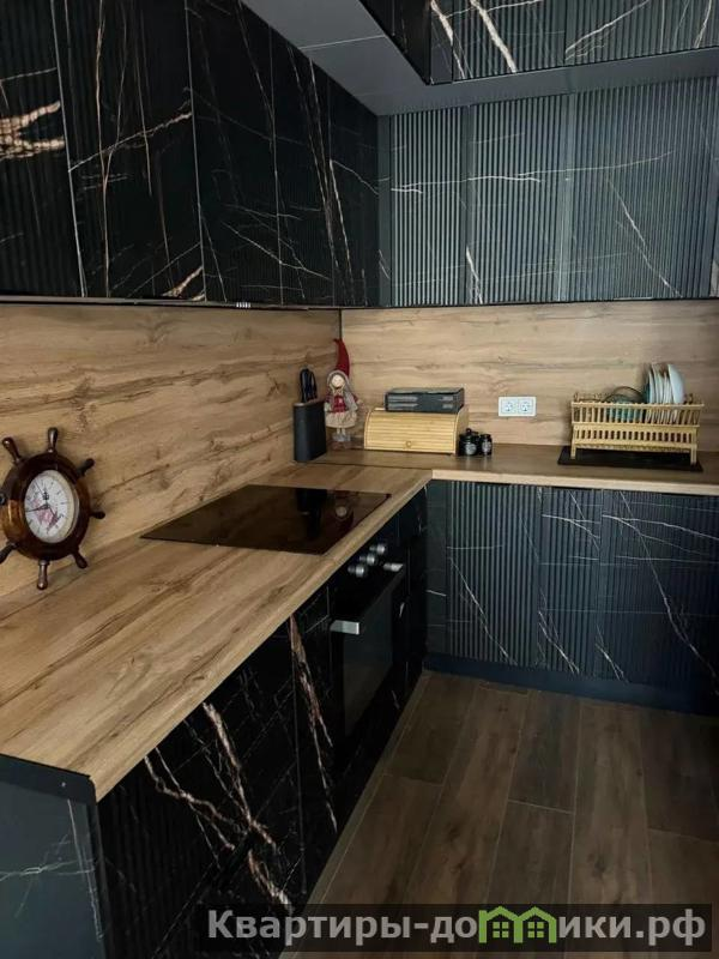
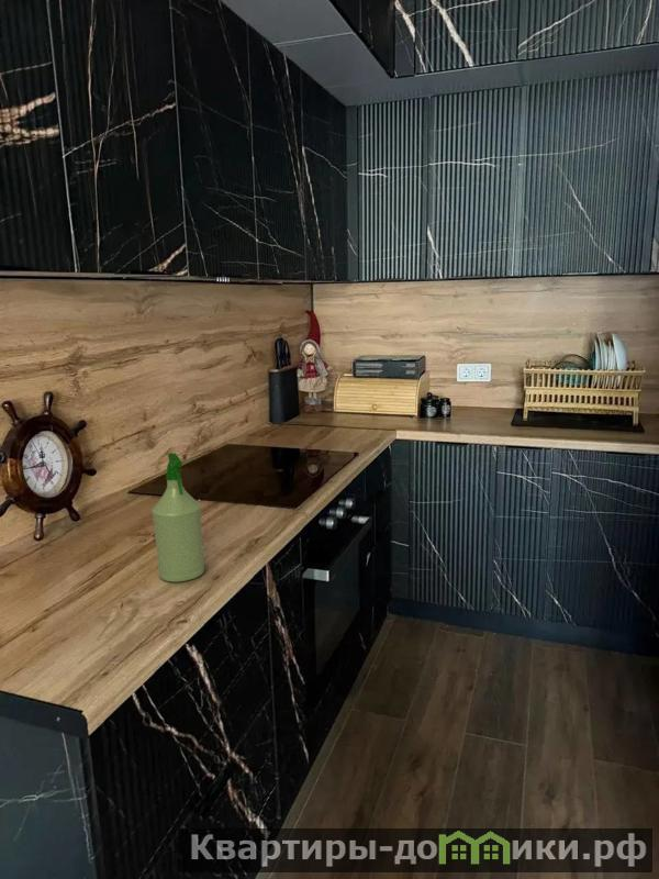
+ spray bottle (176, 513)
